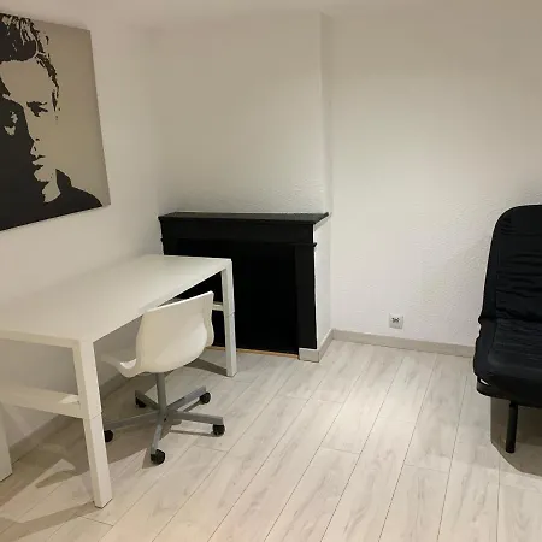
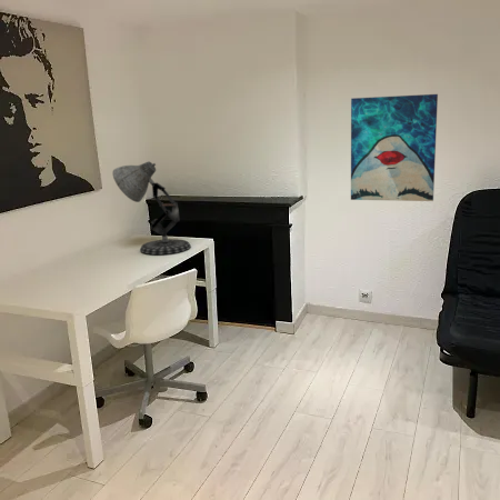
+ wall art (392, 149)
+ desk lamp (158, 202)
